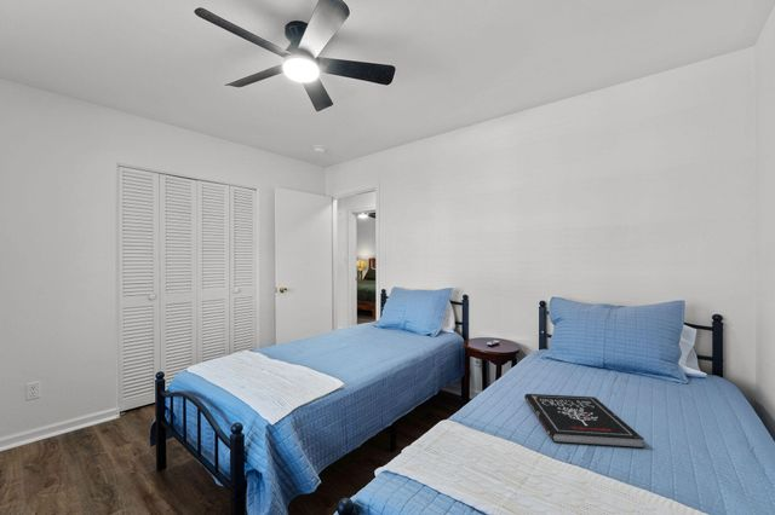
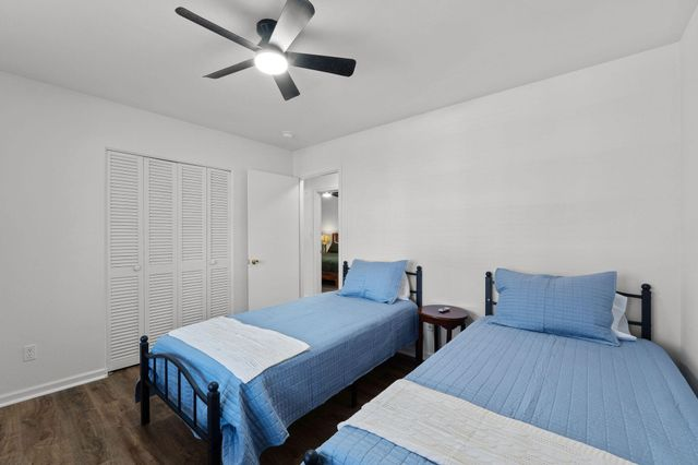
- book (575, 416)
